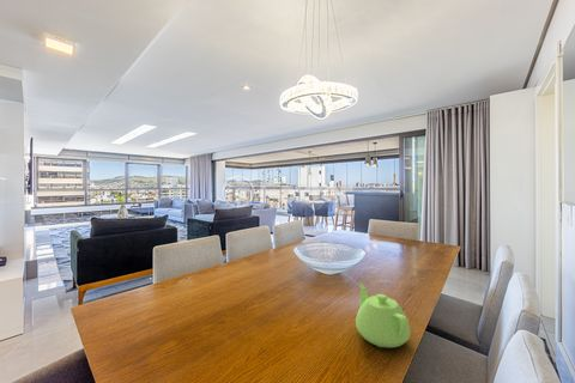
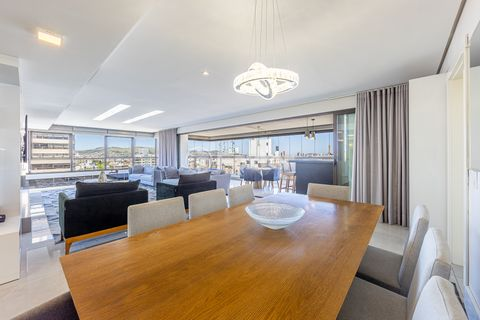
- teapot (380, 315)
